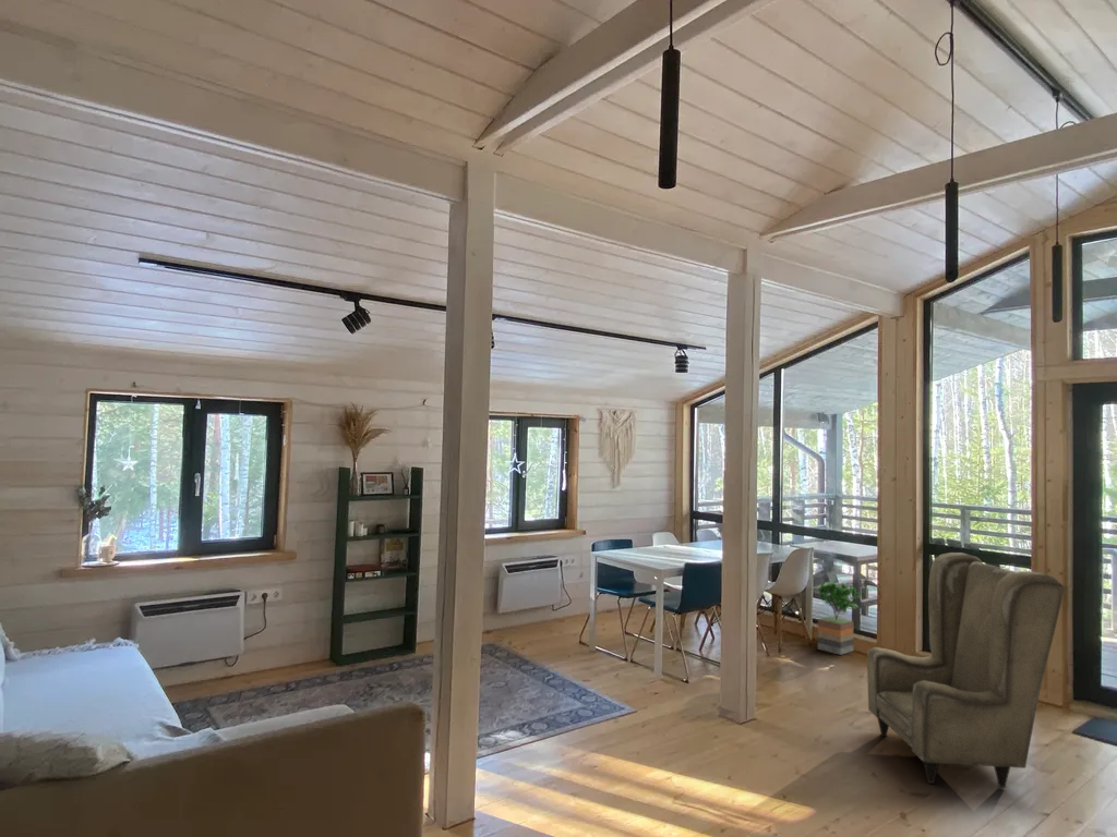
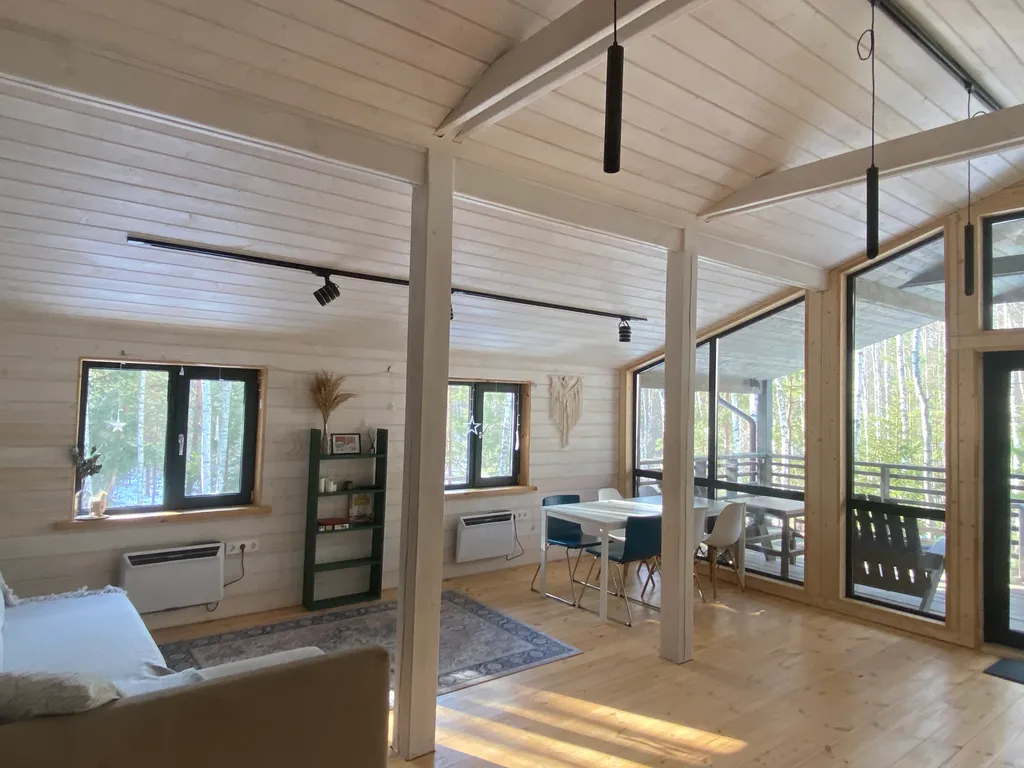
- potted tree (837, 616)
- armchair (951, 659)
